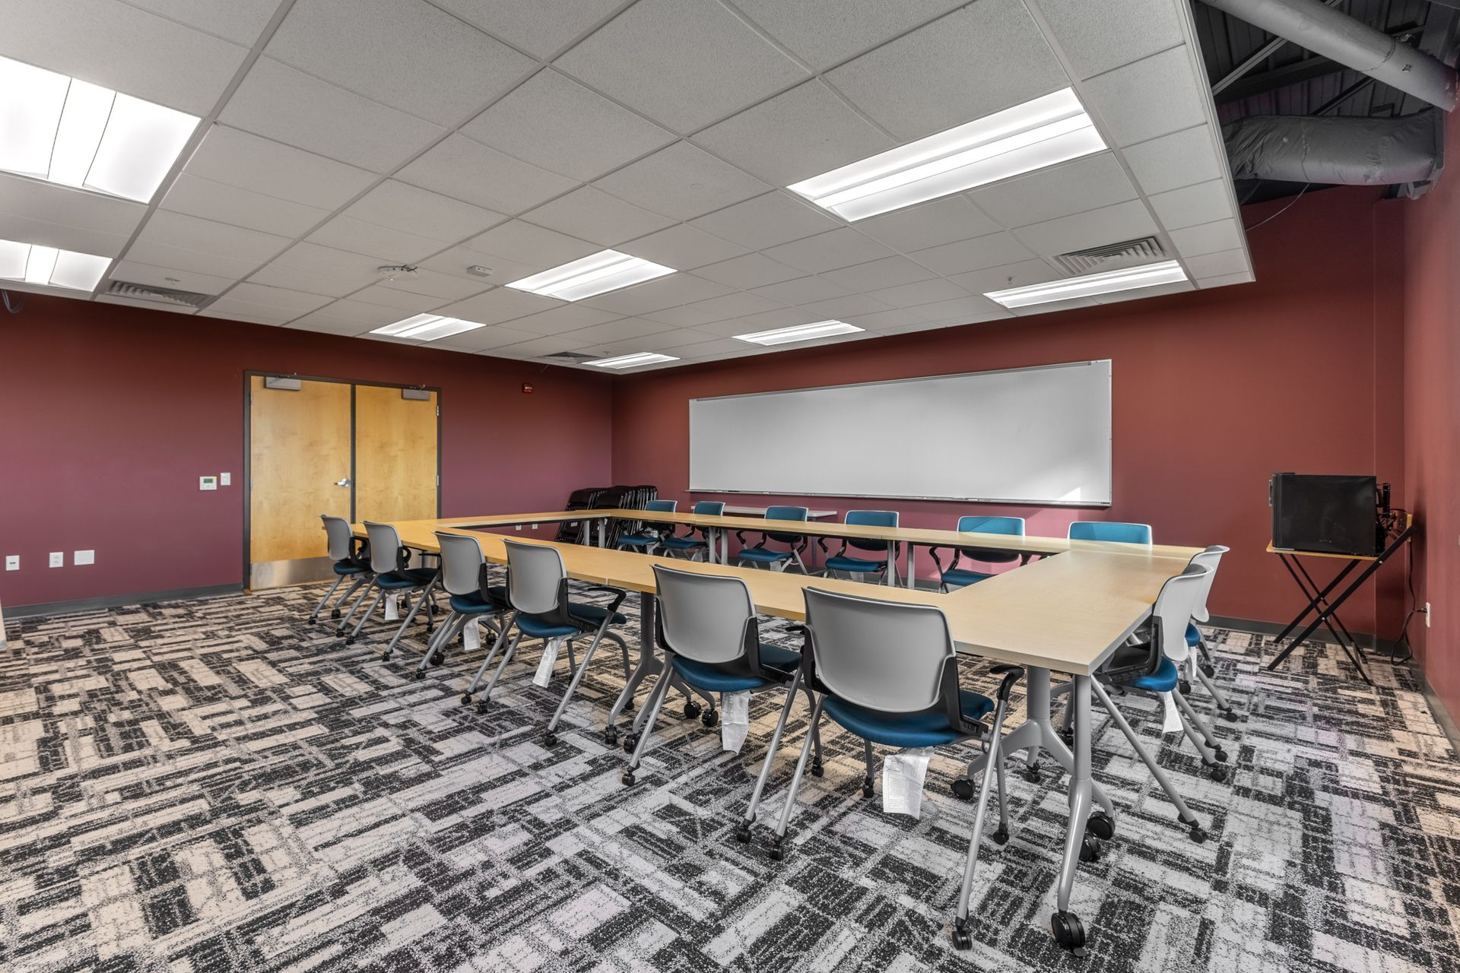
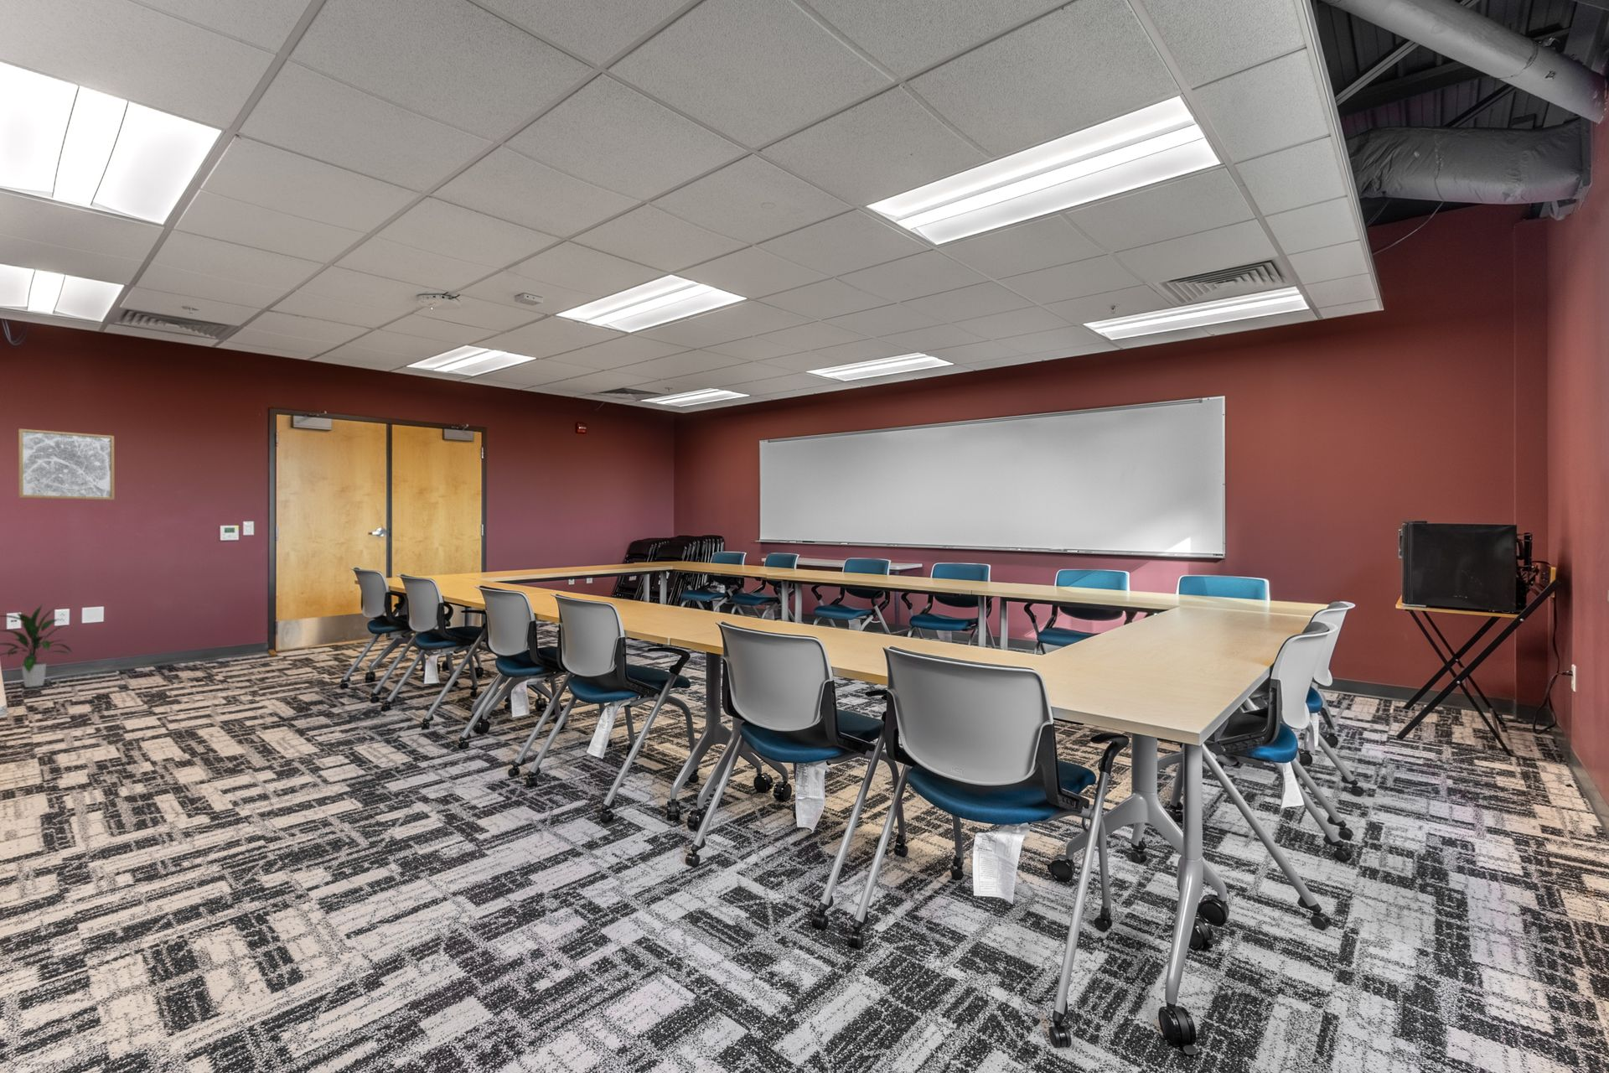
+ wall art (68, 465)
+ indoor plant (31, 645)
